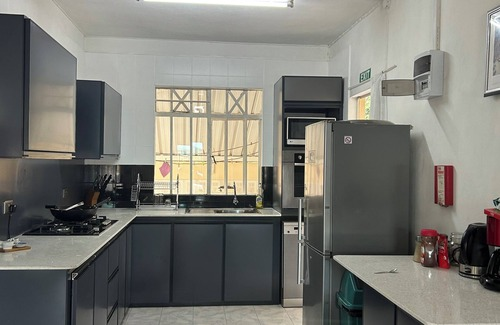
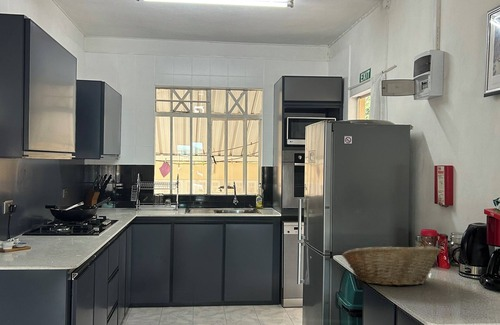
+ fruit basket (390, 260)
